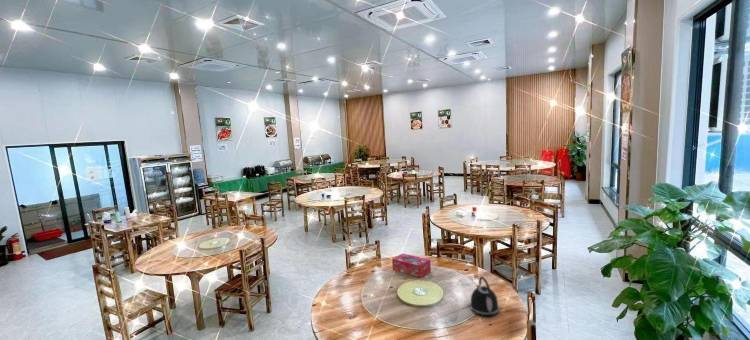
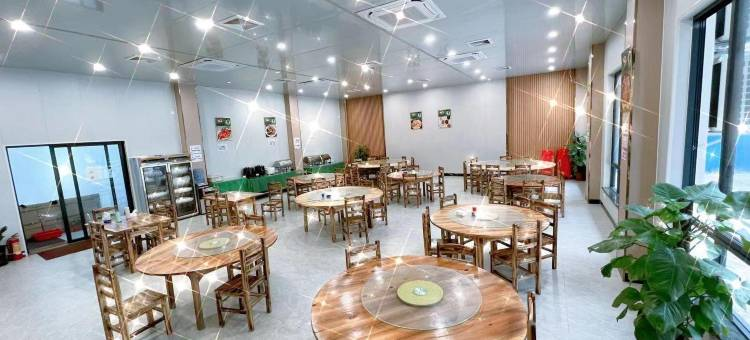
- tissue box (411, 264)
- kettle (483, 293)
